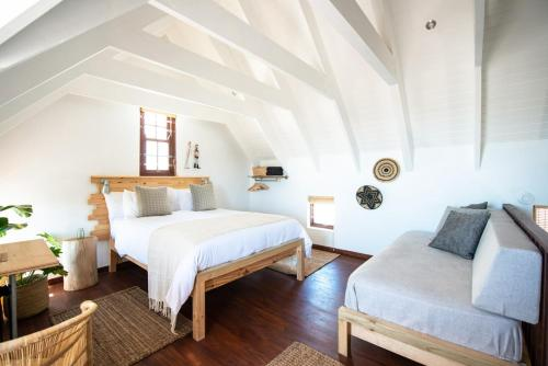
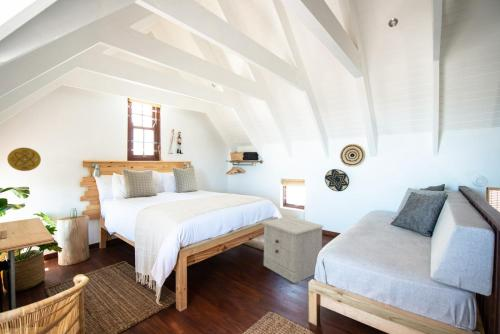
+ nightstand (290, 246)
+ medallion (24, 159)
